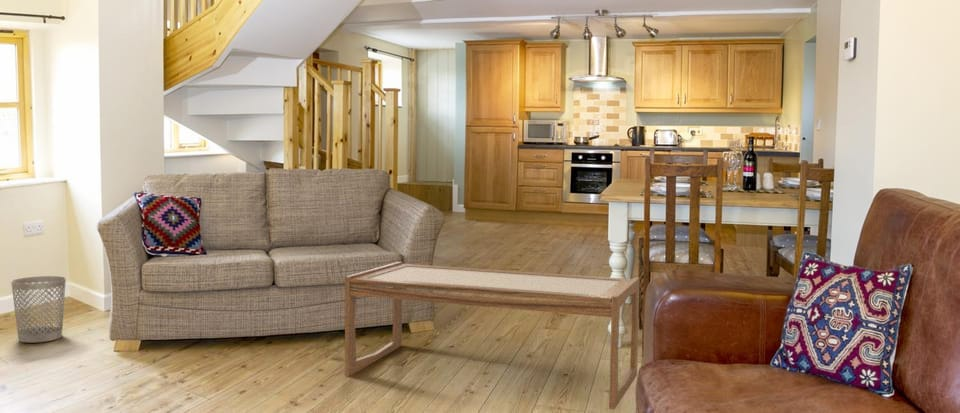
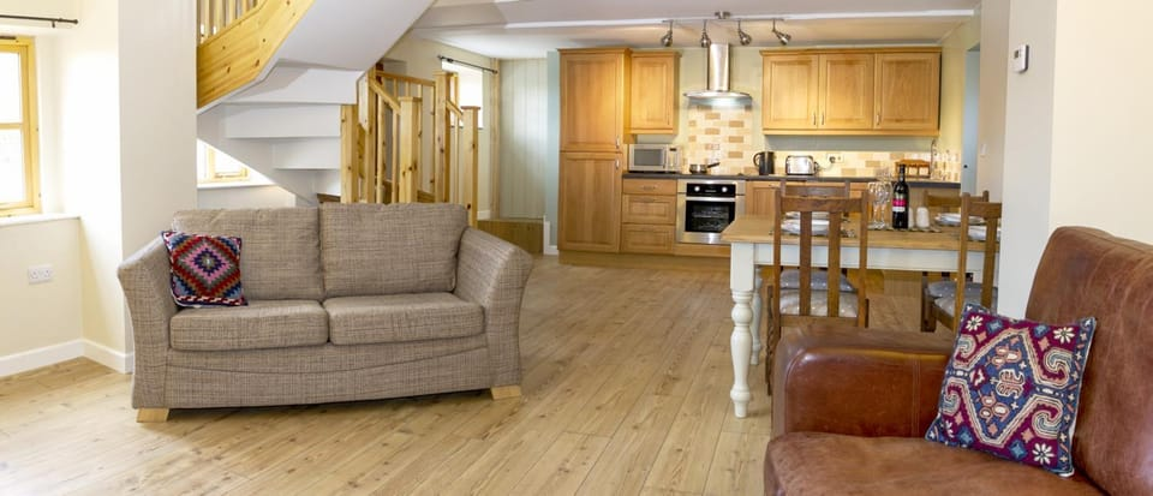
- wastebasket (39, 309)
- coffee table (496, 307)
